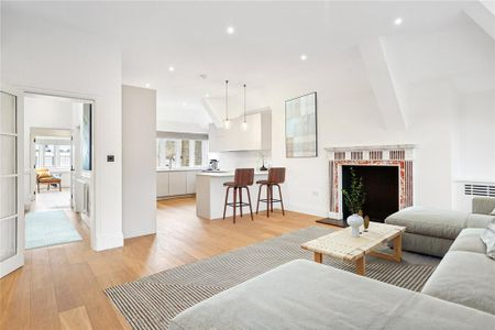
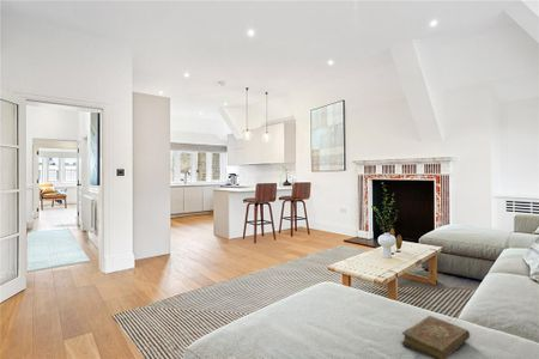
+ book (435, 336)
